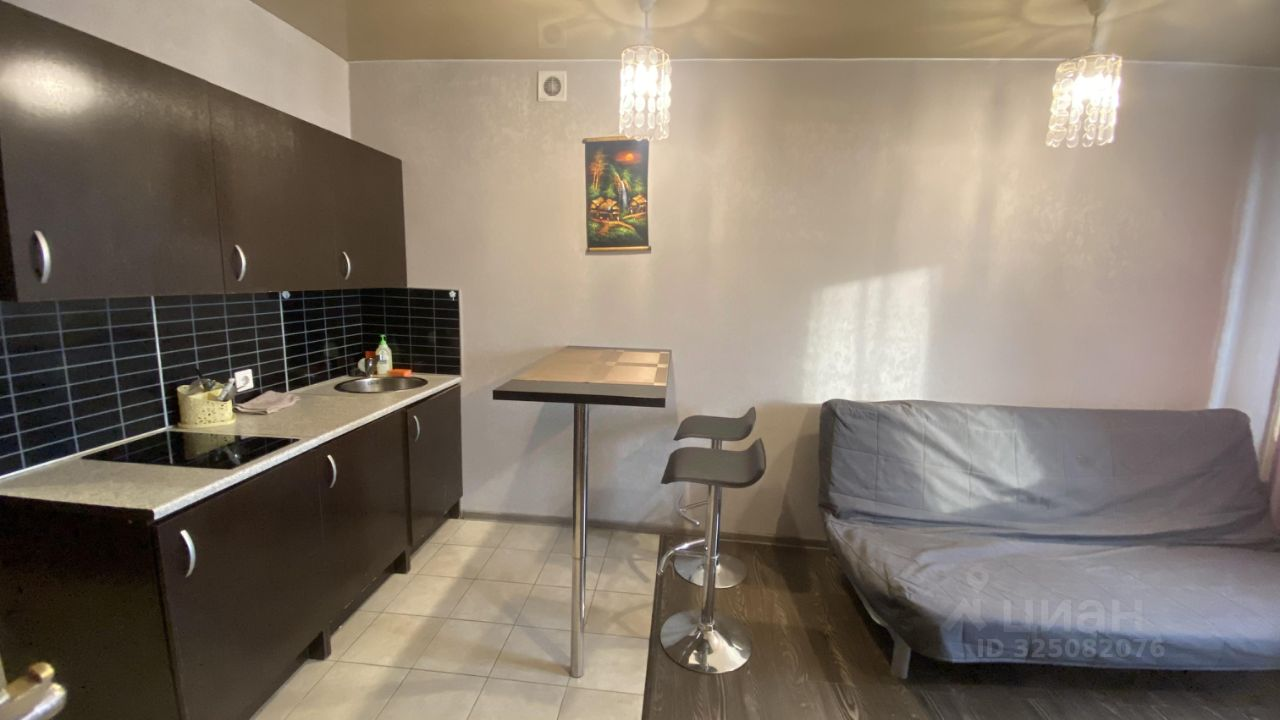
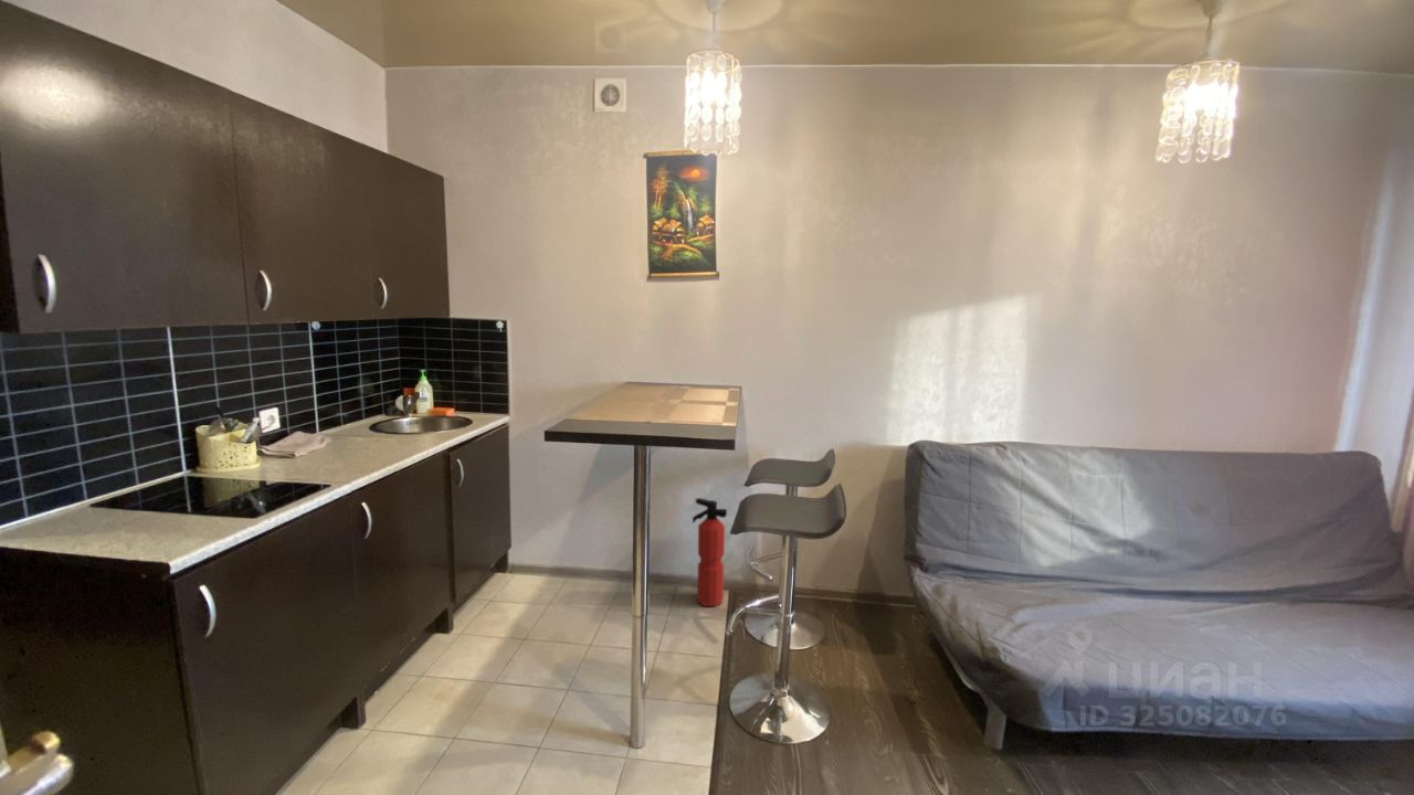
+ fire extinguisher (708, 551)
